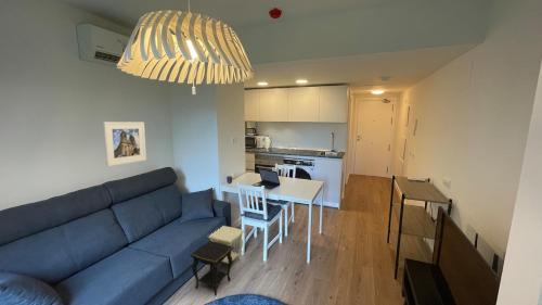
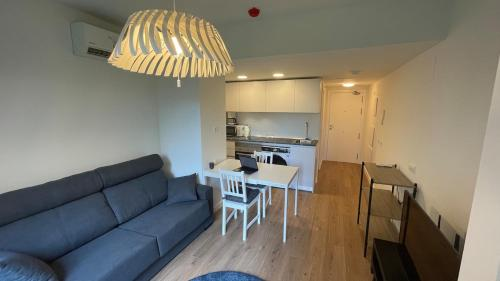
- side table (220, 256)
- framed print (126, 142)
